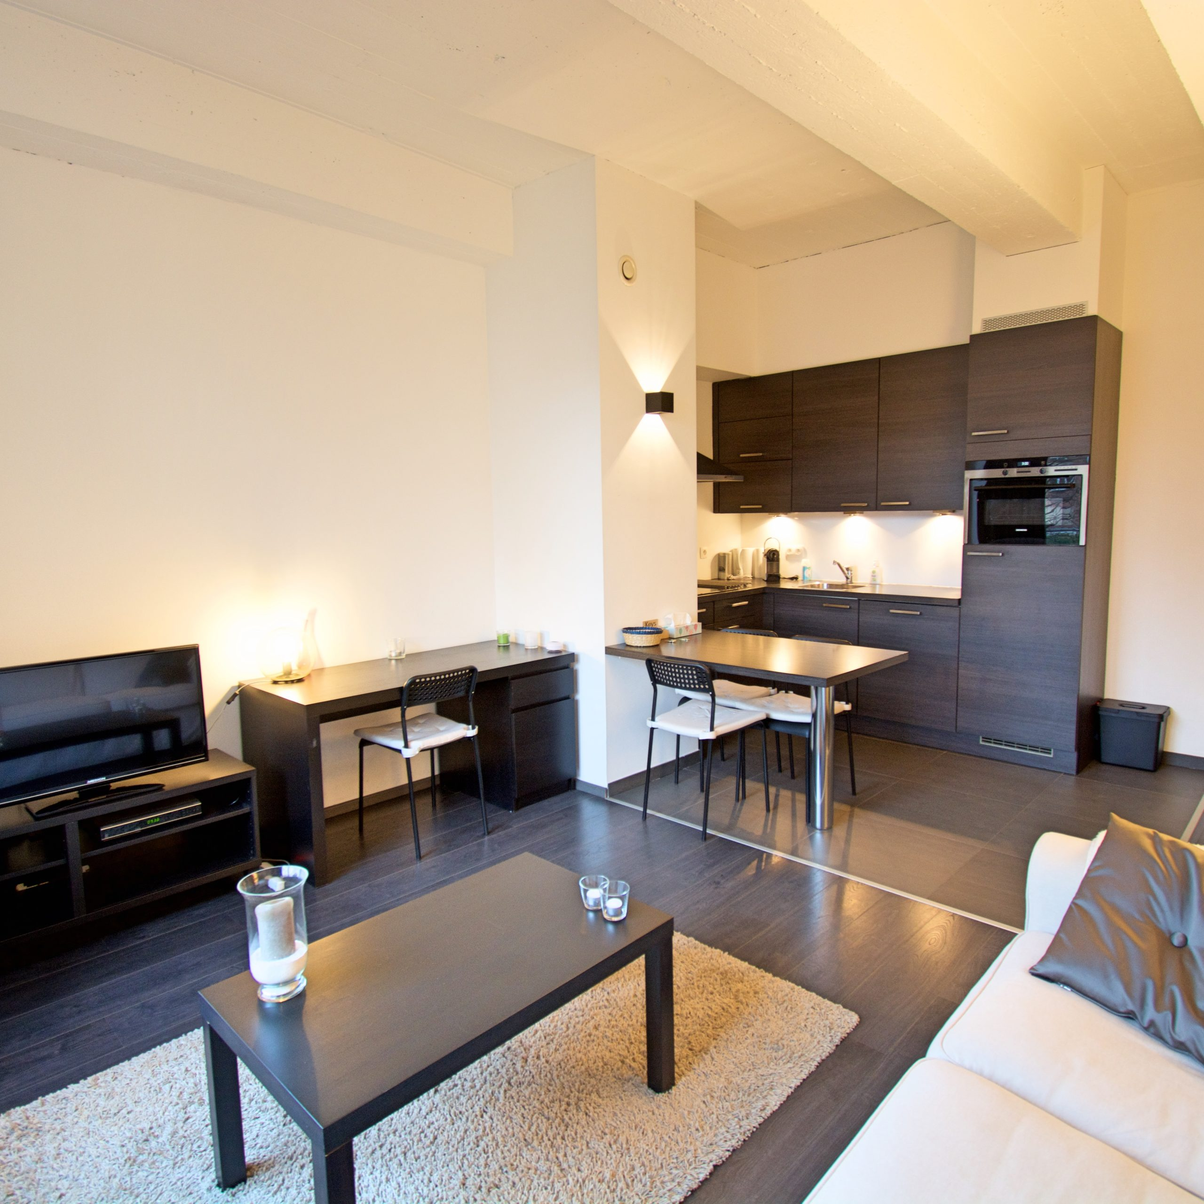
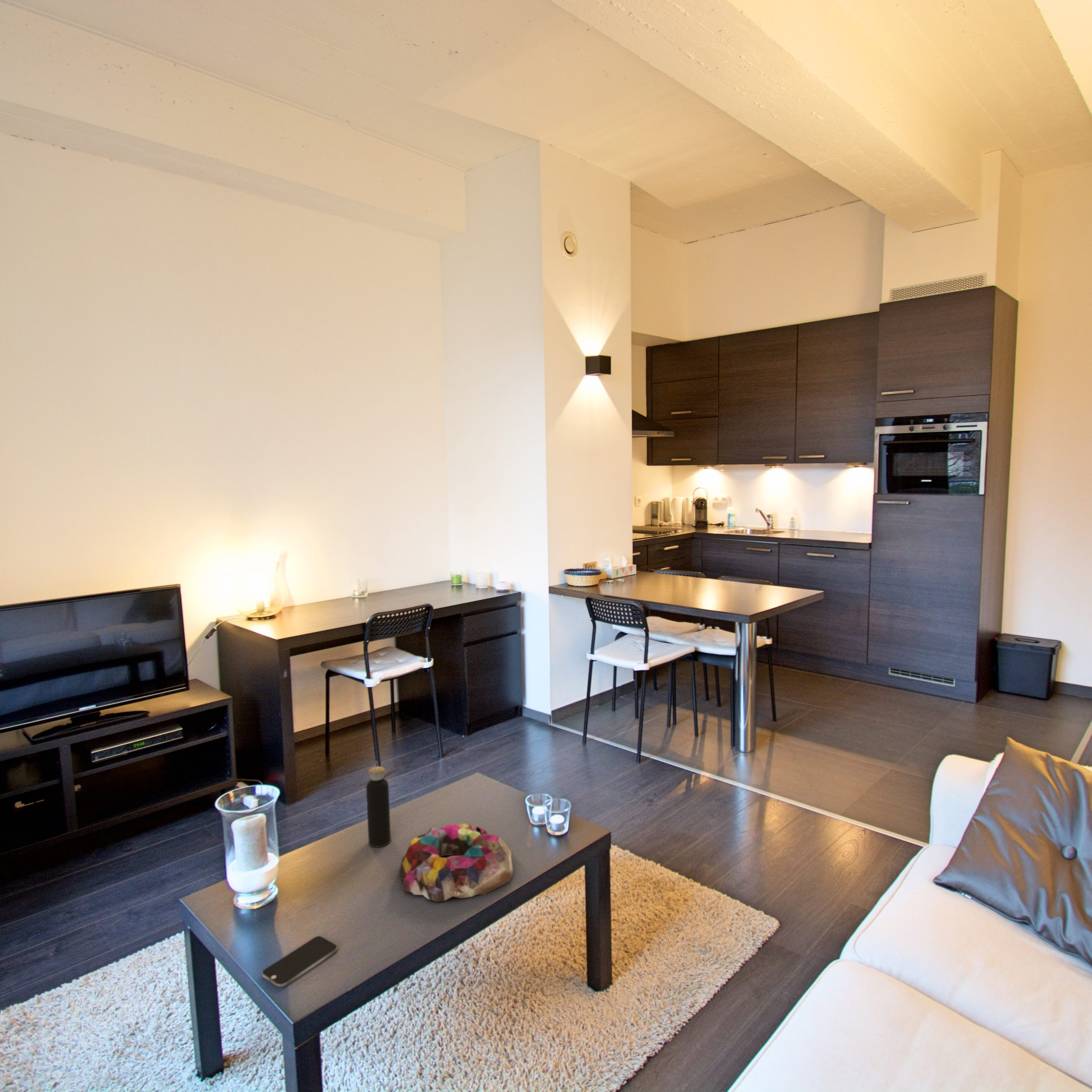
+ smartphone (301, 960)
+ water bottle (378, 802)
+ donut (457, 853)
